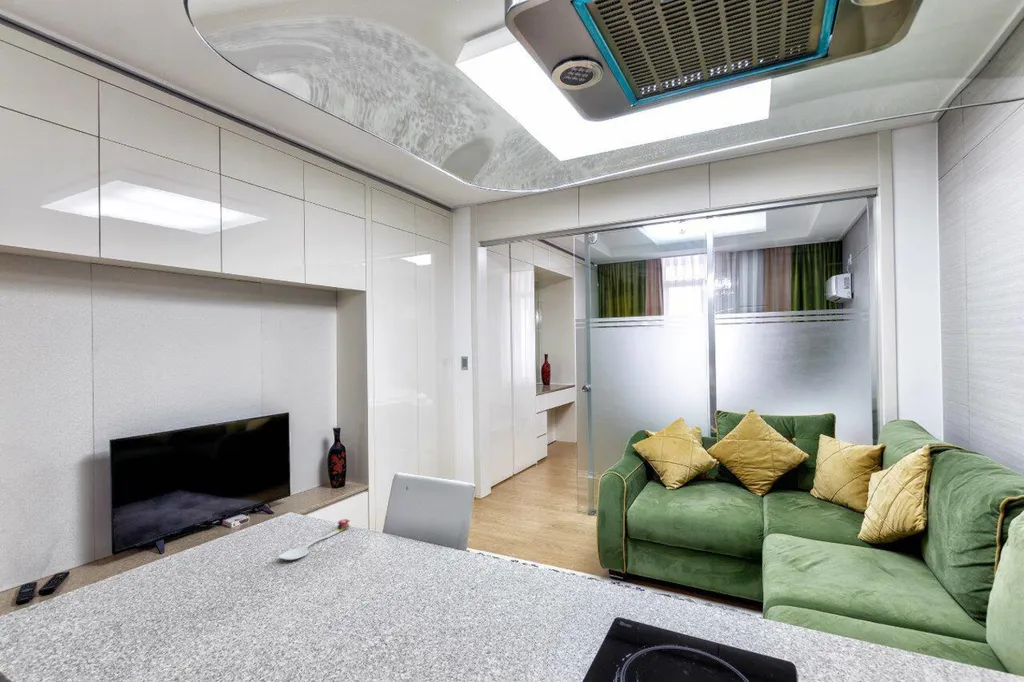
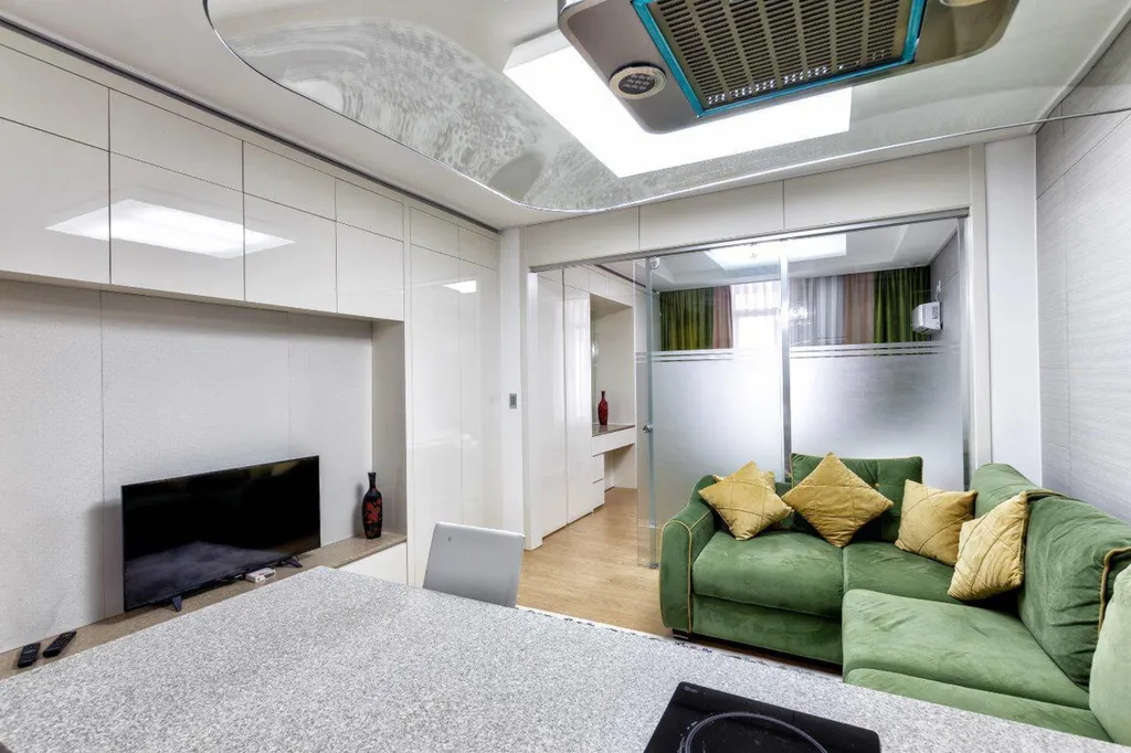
- spoon (317, 539)
